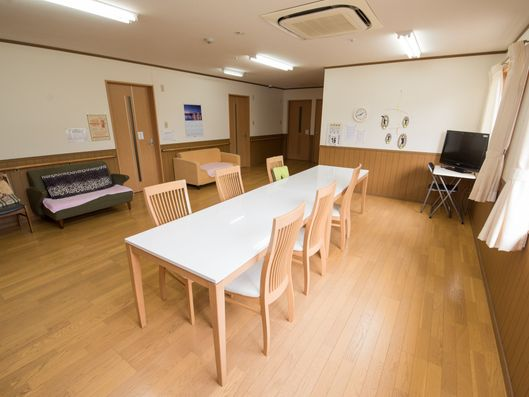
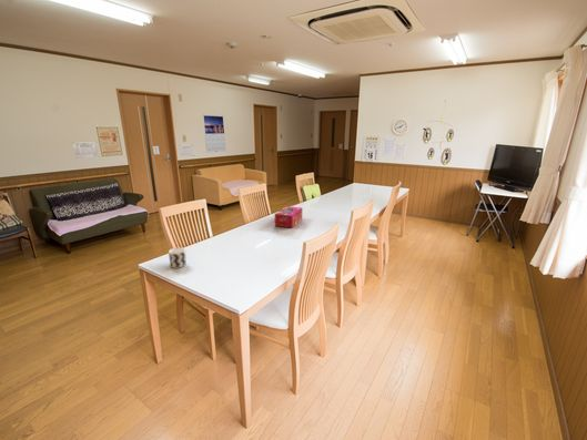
+ cup (175, 256)
+ tissue box (289, 216)
